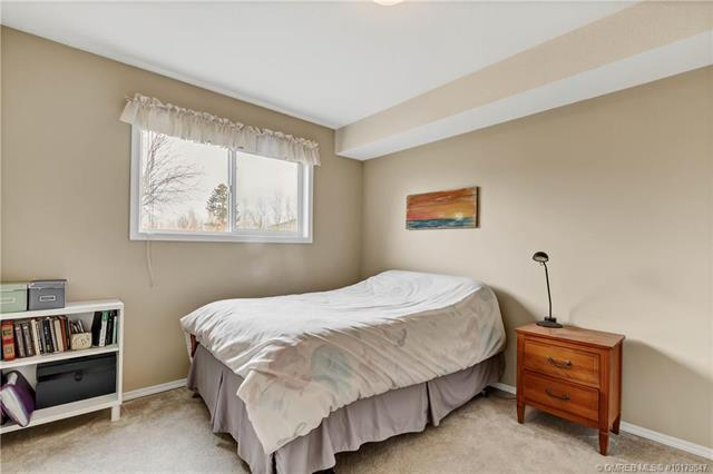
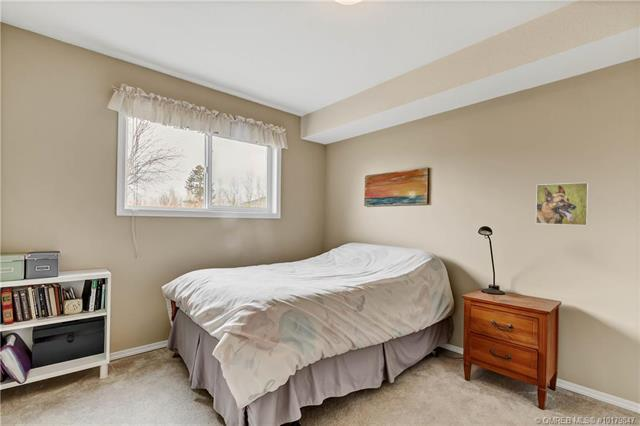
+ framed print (560, 204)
